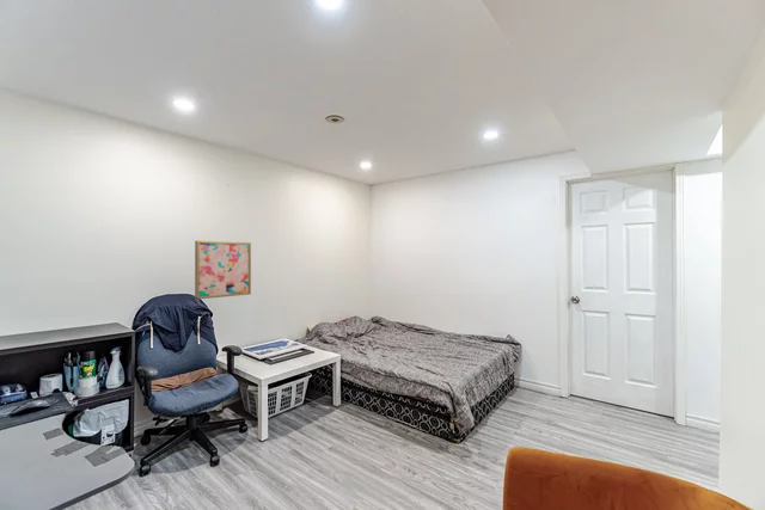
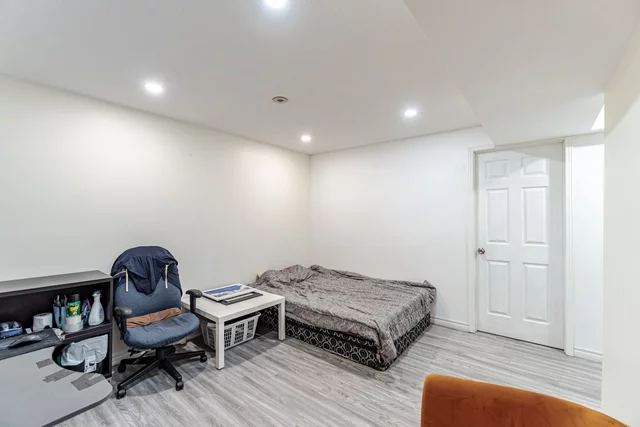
- wall art (224, 269)
